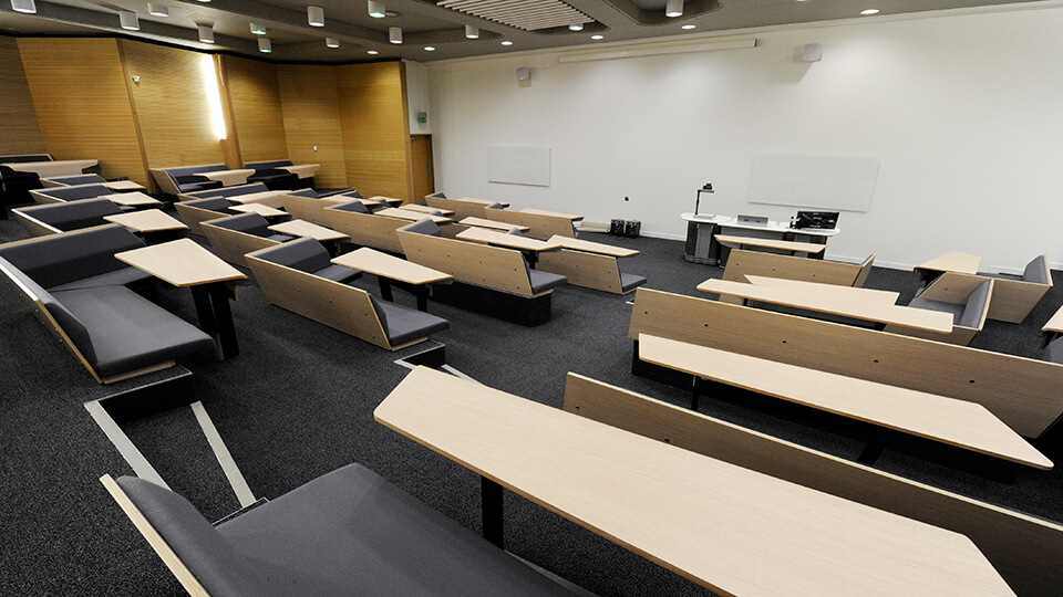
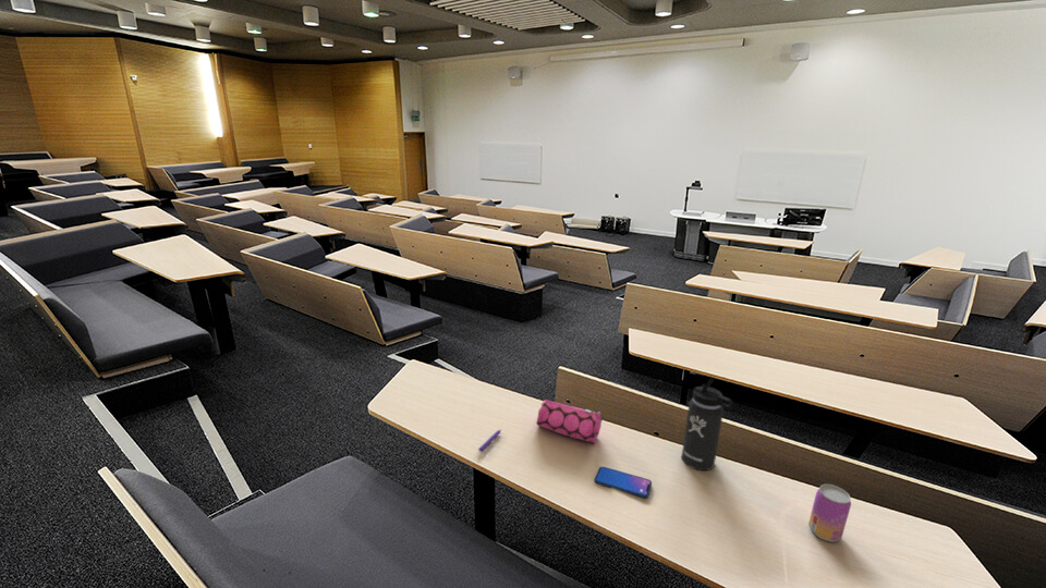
+ pencil case (569, 418)
+ beer can (829, 513)
+ smartphone (622, 481)
+ thermos bottle (707, 421)
+ pen (490, 439)
